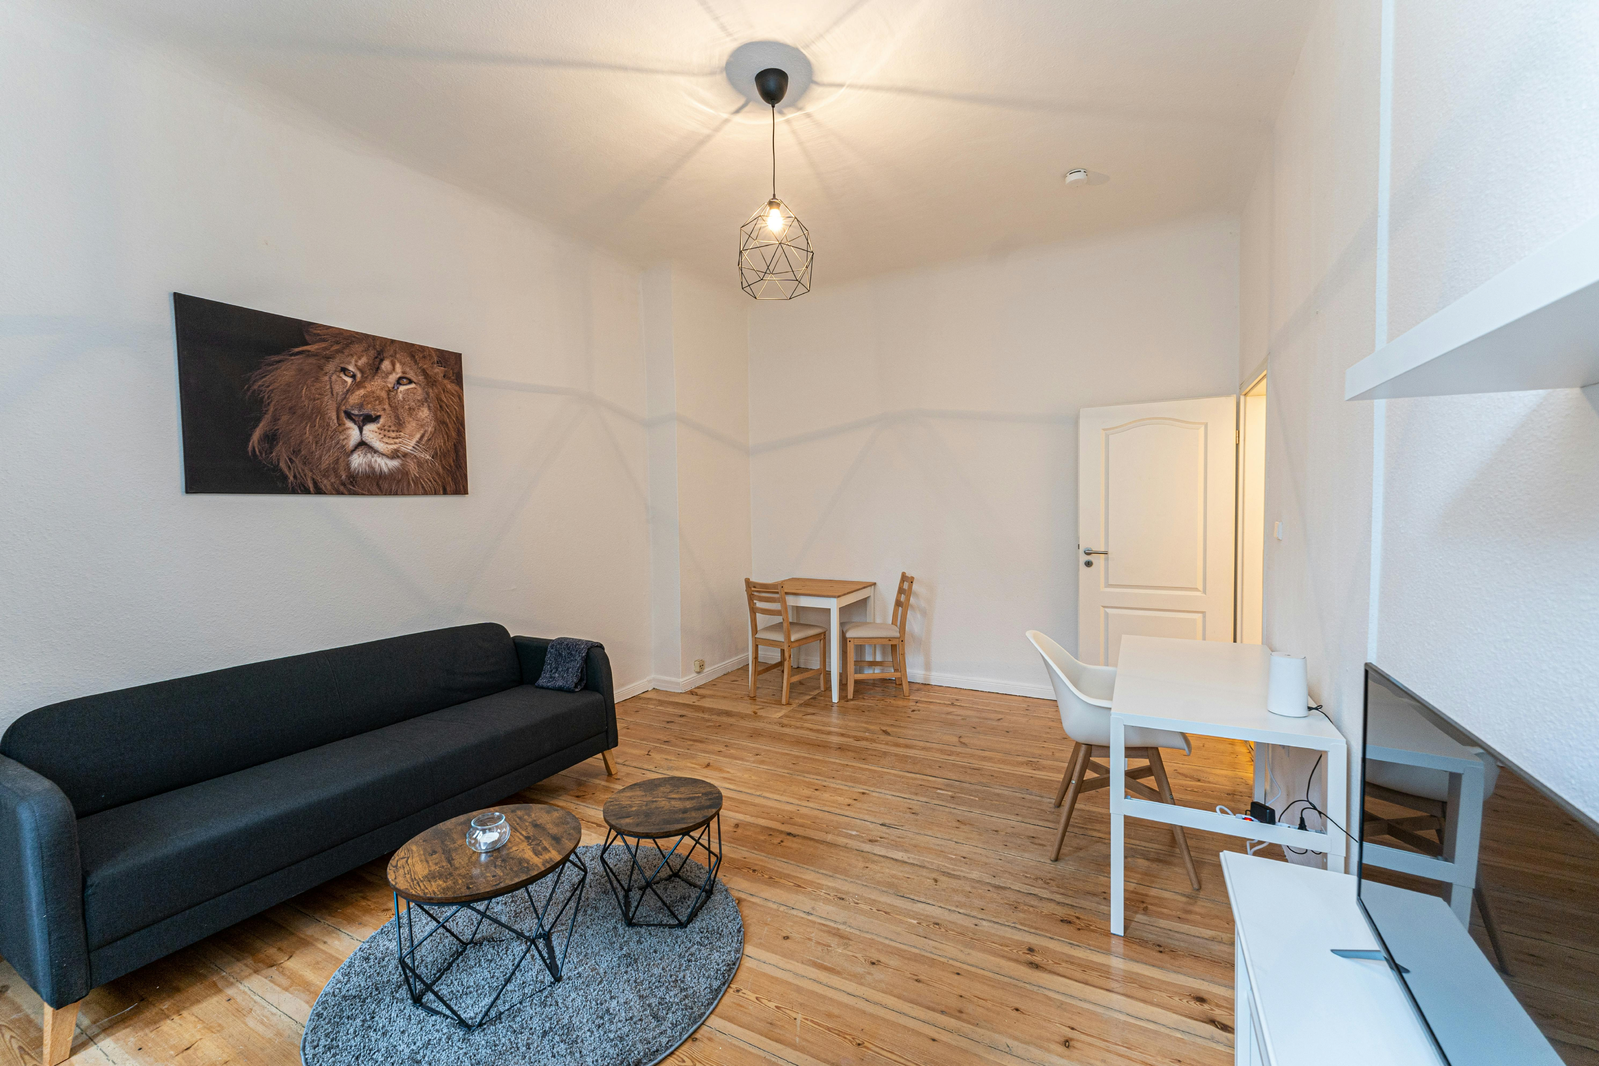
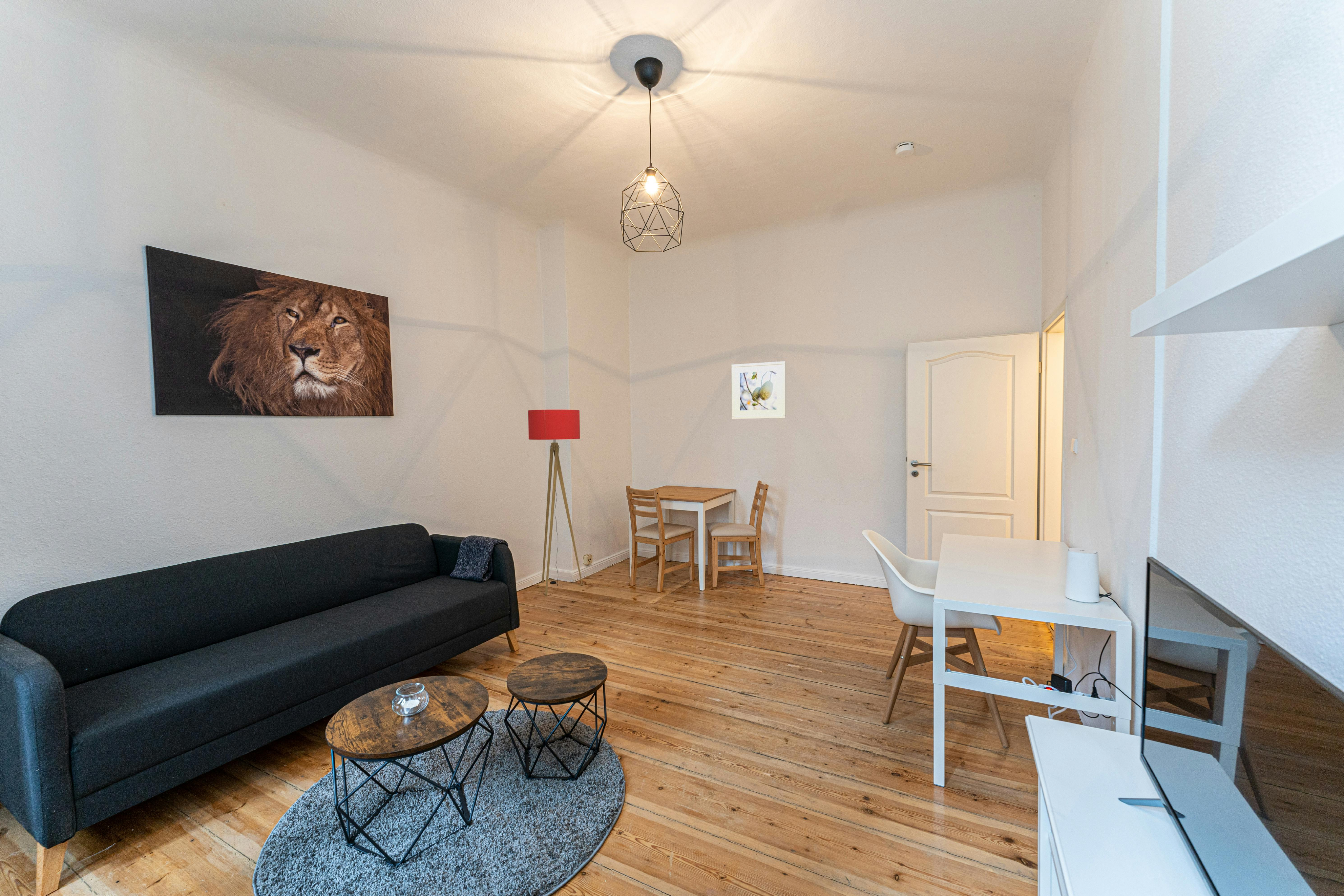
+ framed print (758, 391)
+ floor lamp (555, 499)
